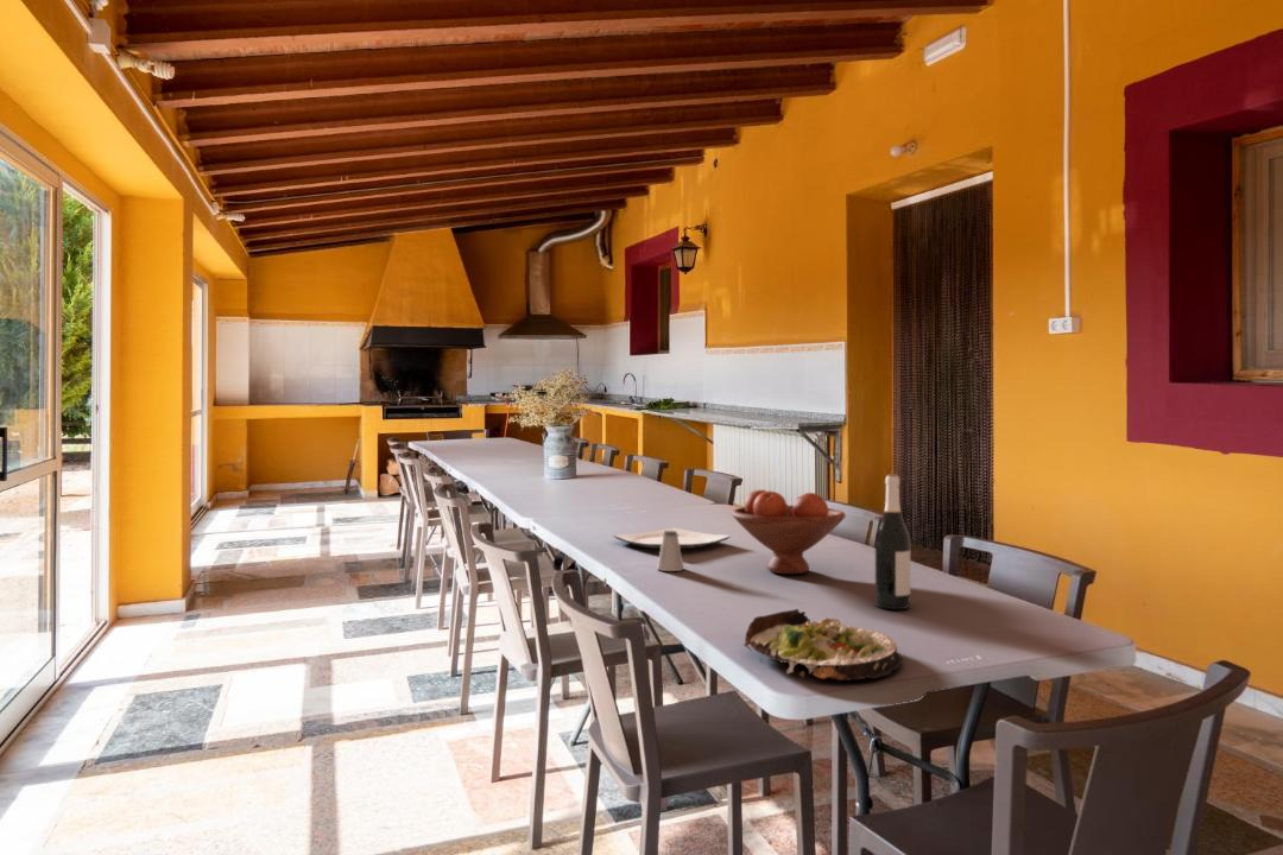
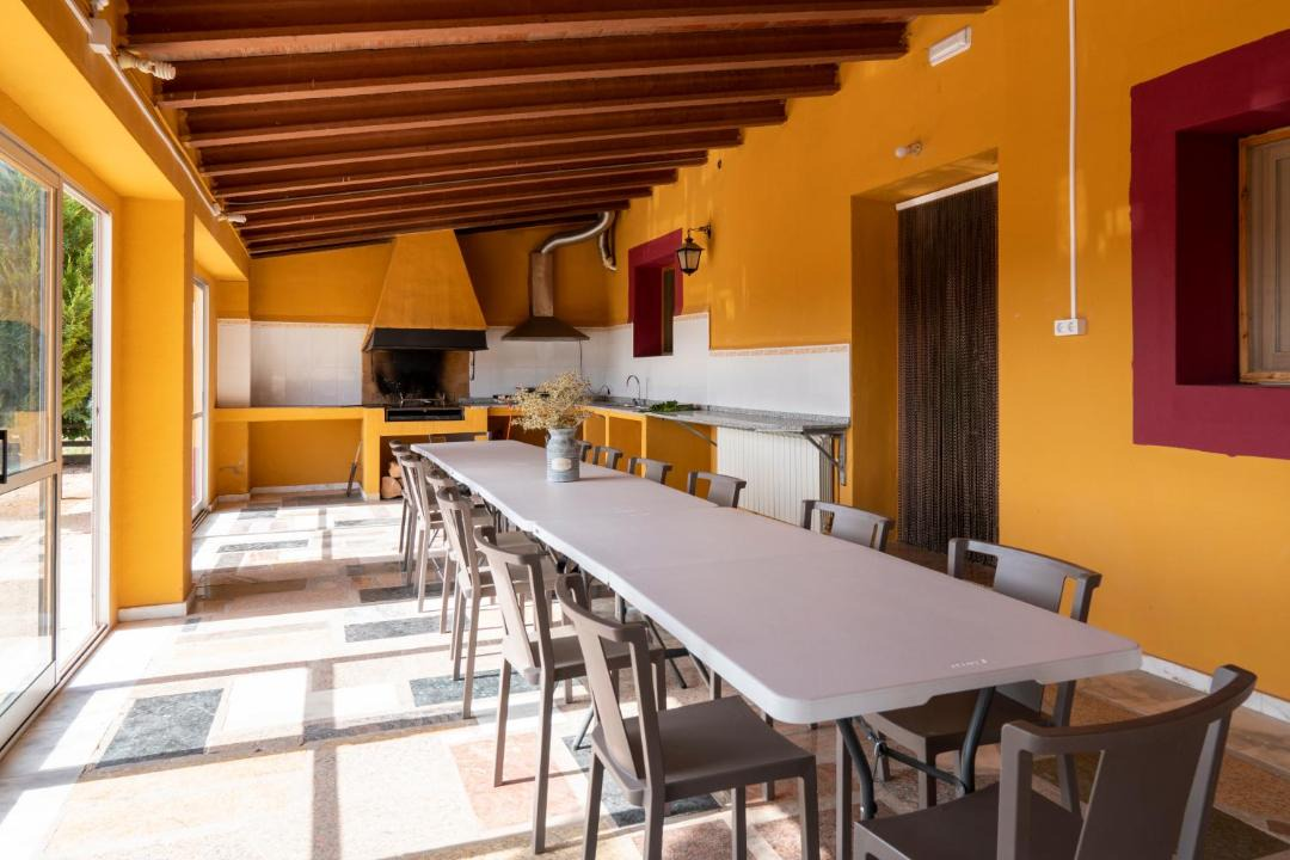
- fruit bowl (788, 530)
- salad plate (826, 640)
- wine bottle (892, 540)
- plate (678, 539)
- saltshaker (670, 550)
